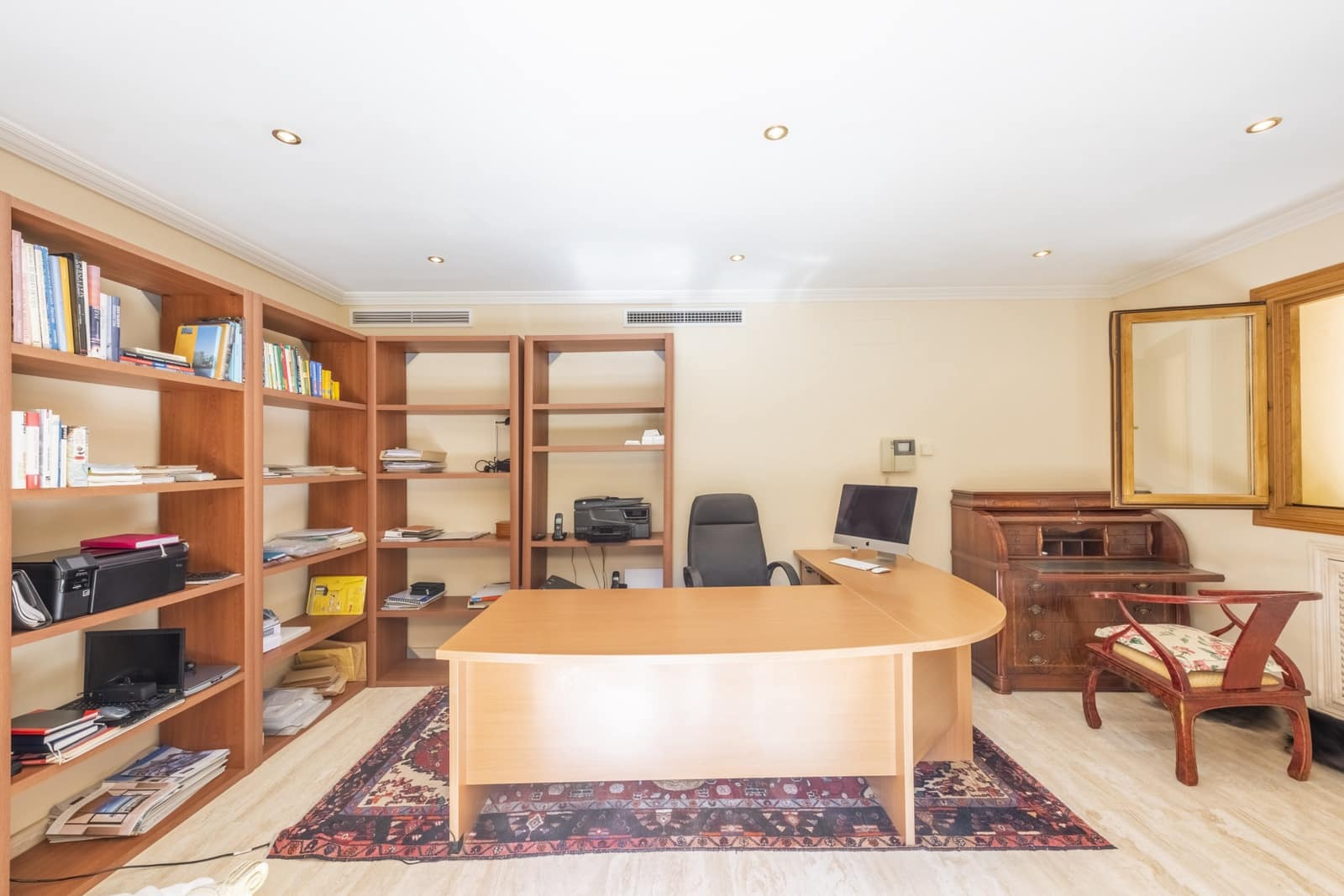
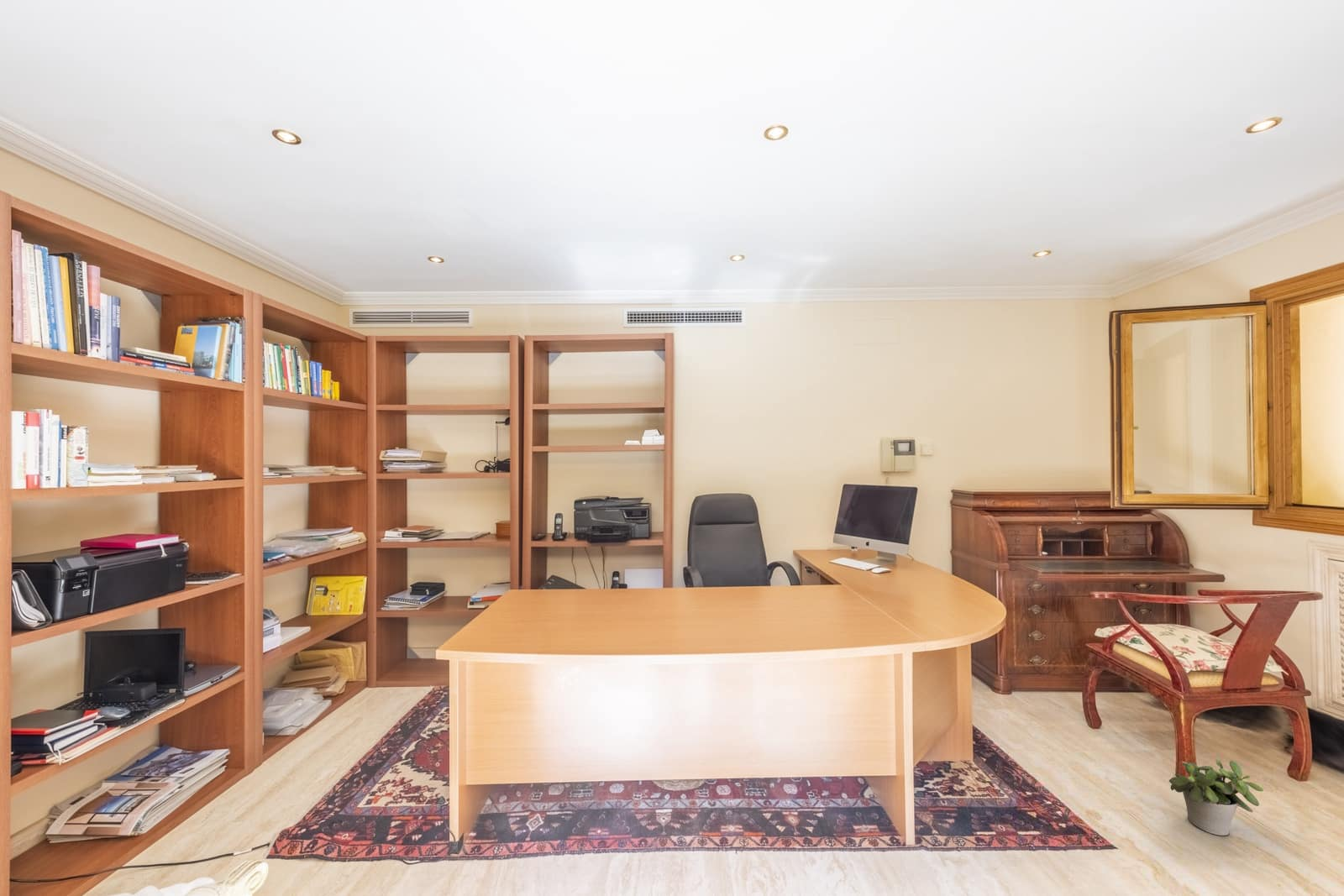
+ potted plant (1215, 798)
